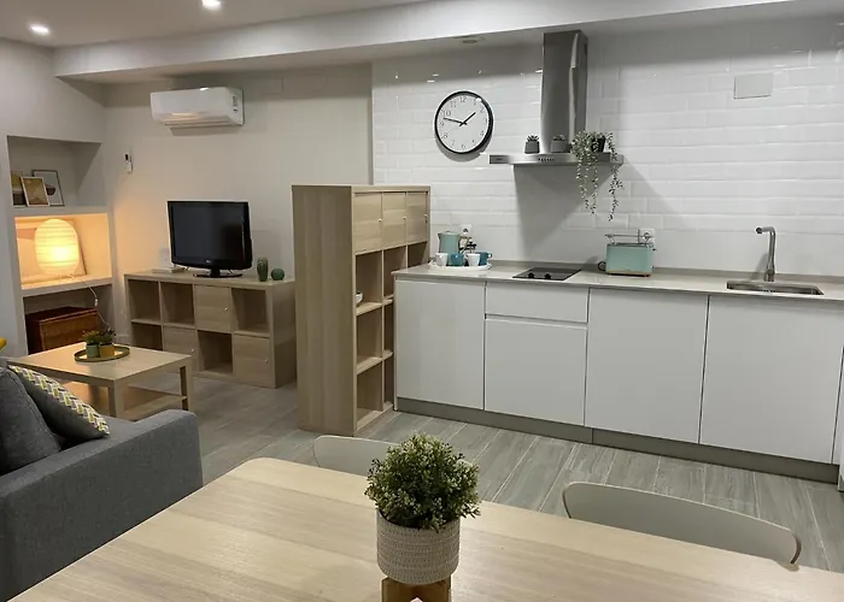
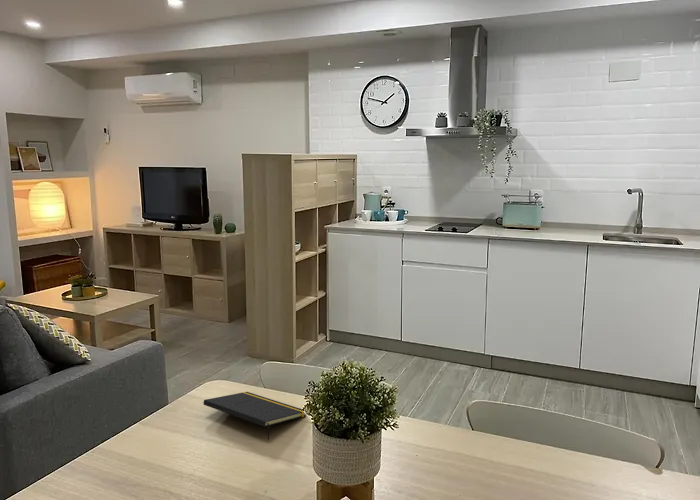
+ notepad (255, 407)
